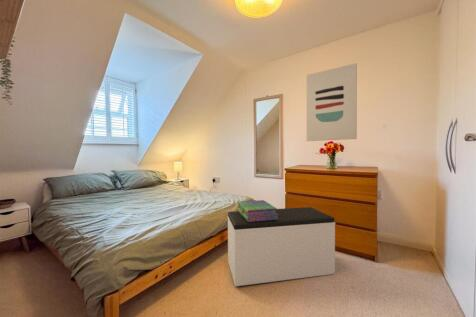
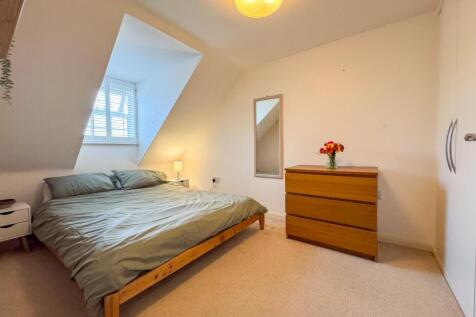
- stack of books (256, 209)
- wall art (330, 105)
- bench (278, 240)
